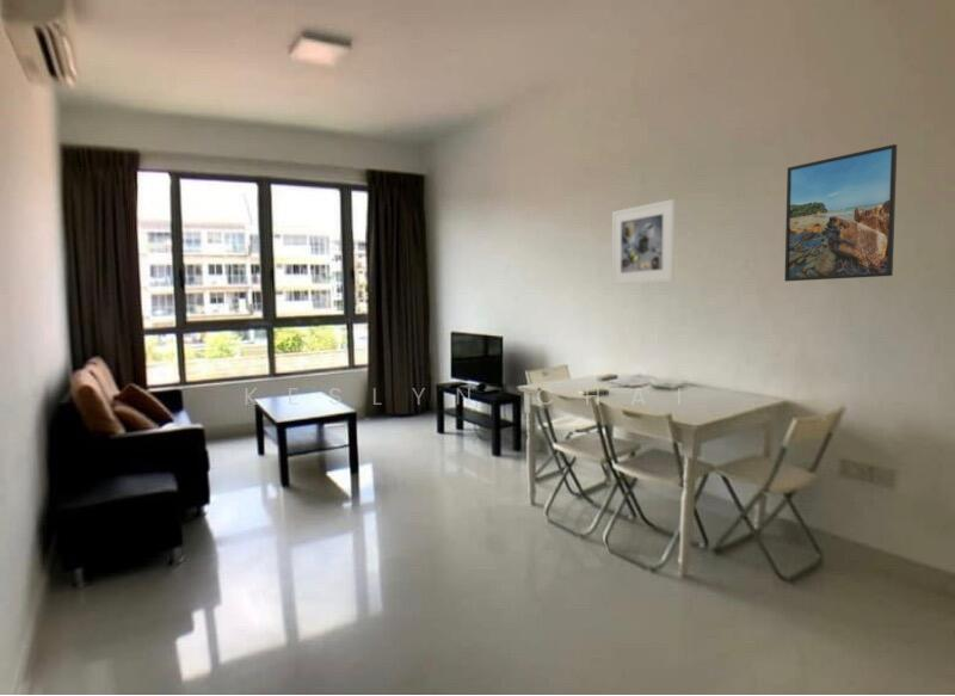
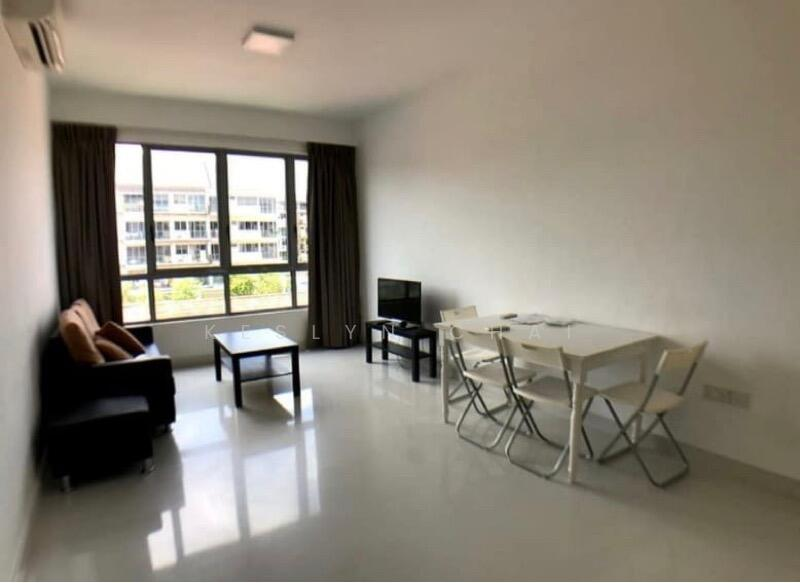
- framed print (641, 245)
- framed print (836, 217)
